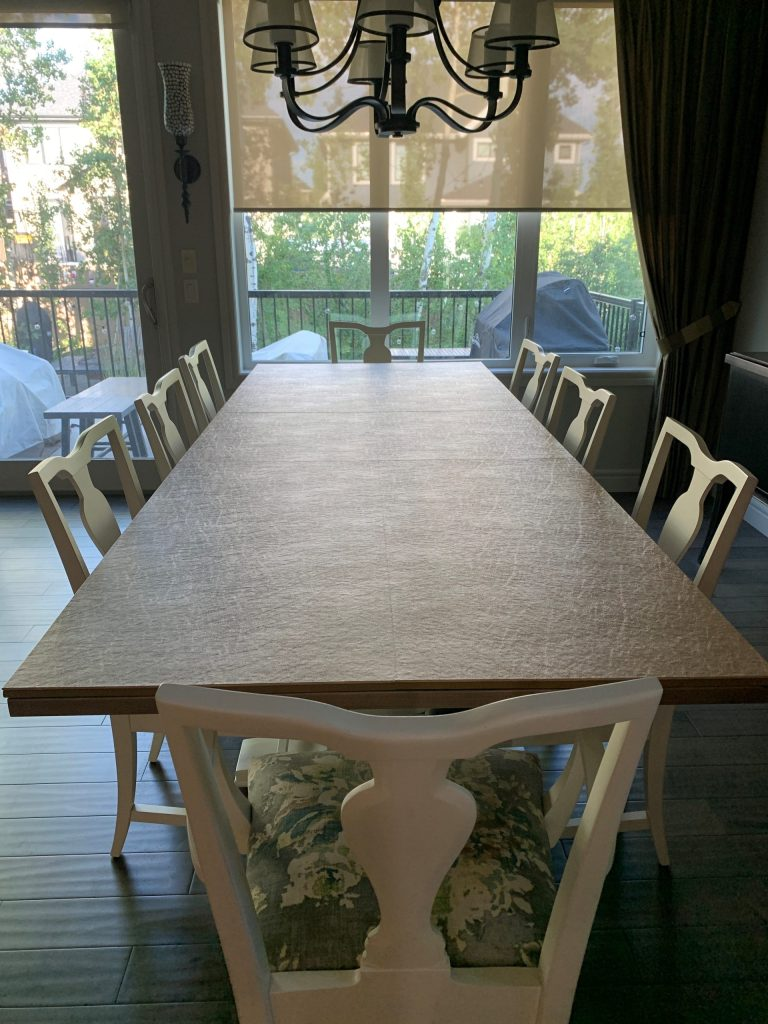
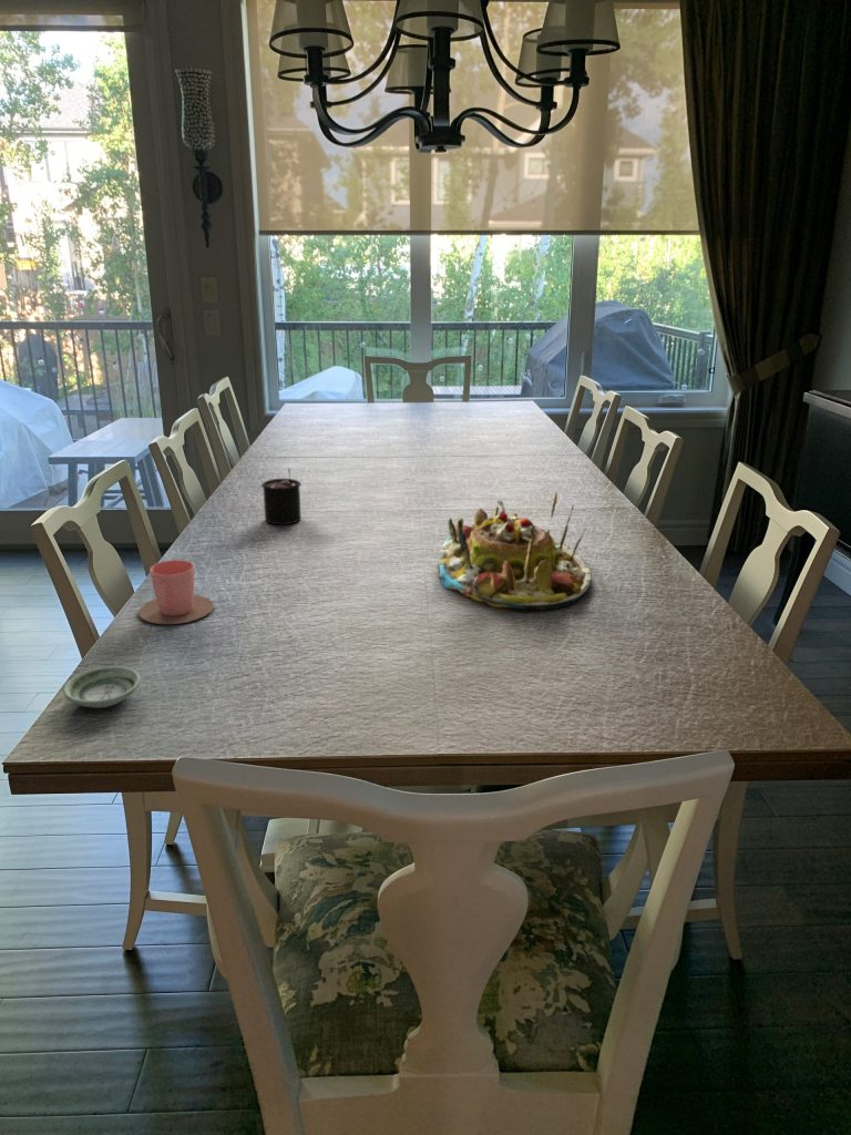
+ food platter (512, 538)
+ cup (174, 589)
+ candle (281, 492)
+ saucer (103, 691)
